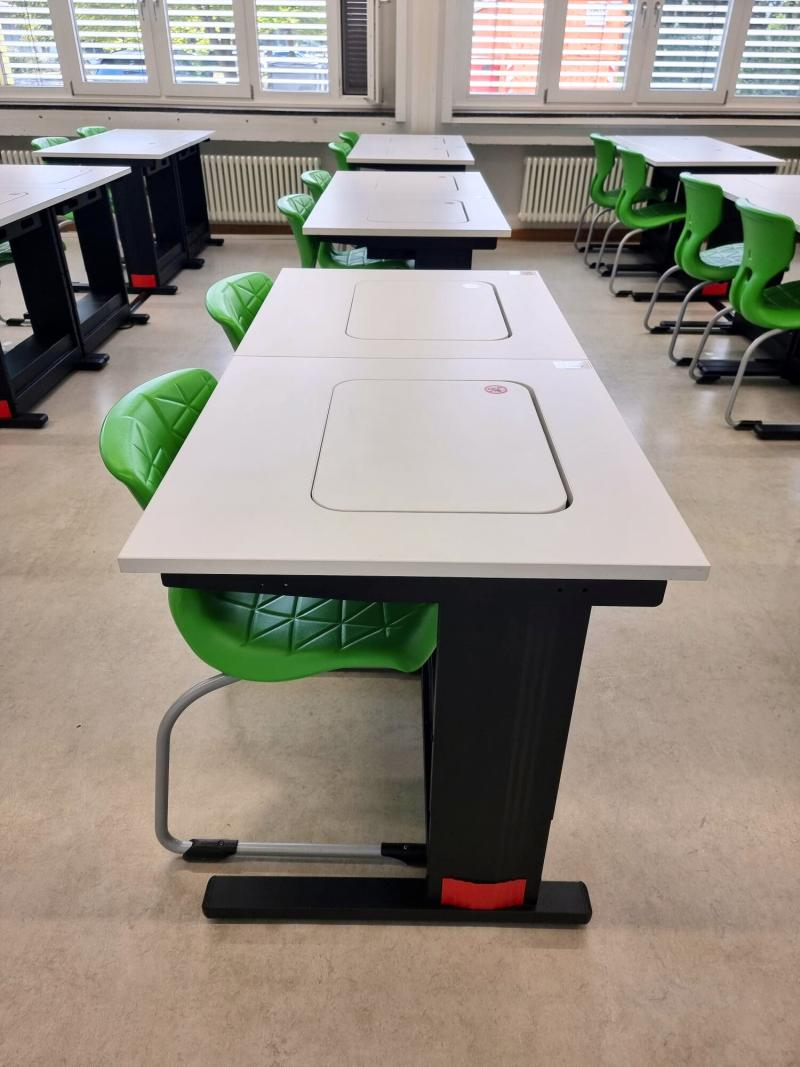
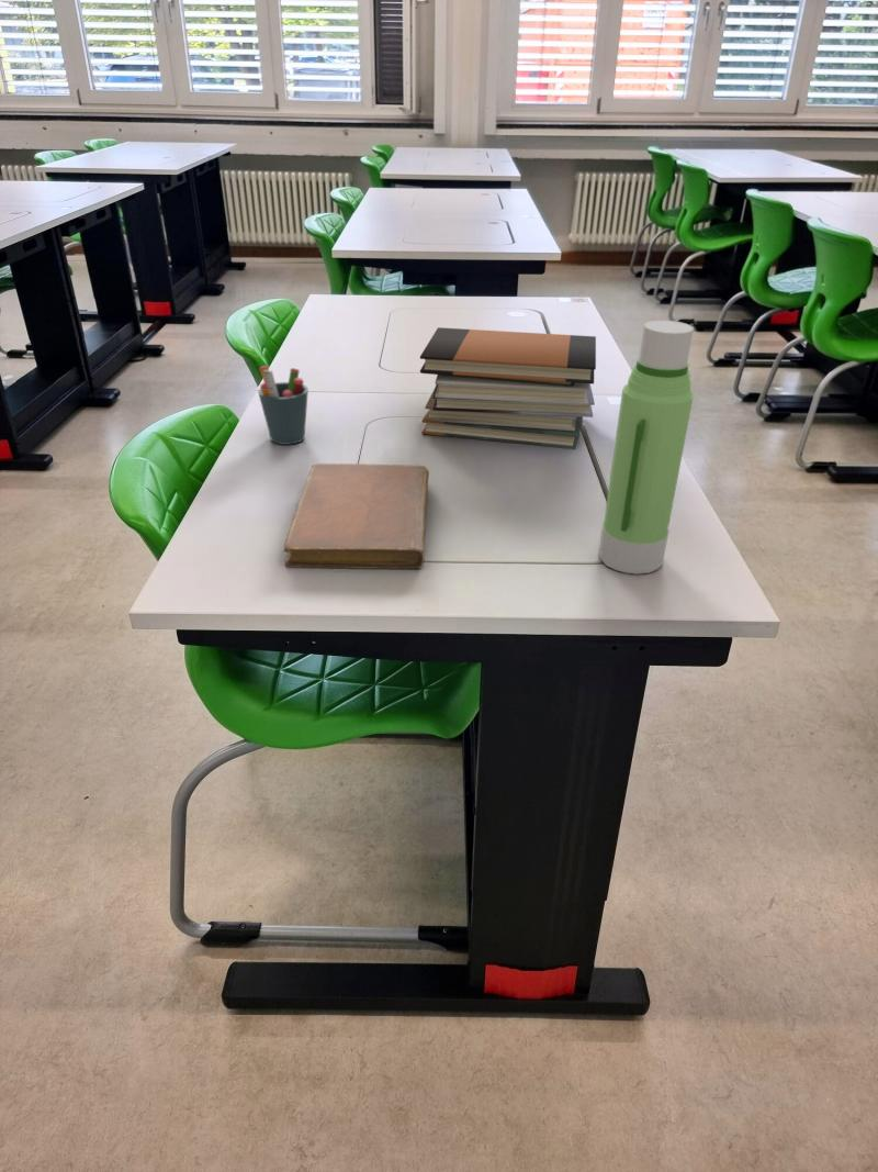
+ notebook (363, 511)
+ pen holder (283, 401)
+ water bottle (645, 451)
+ book stack (509, 387)
